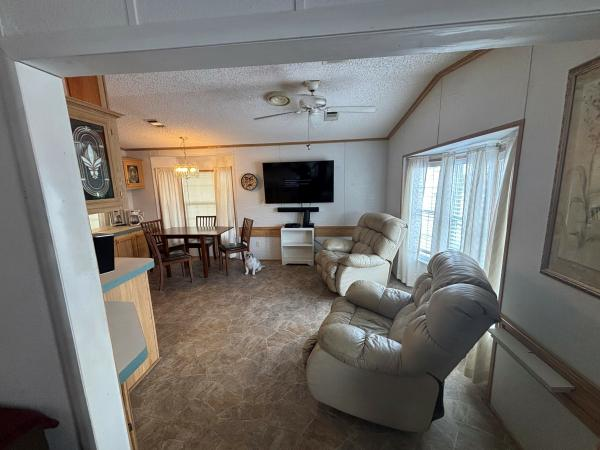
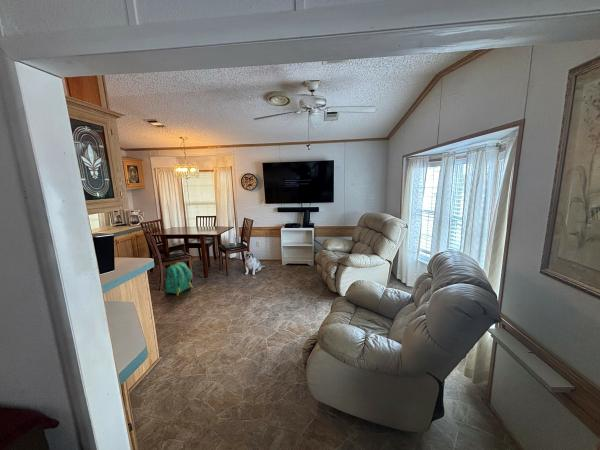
+ backpack (177, 276)
